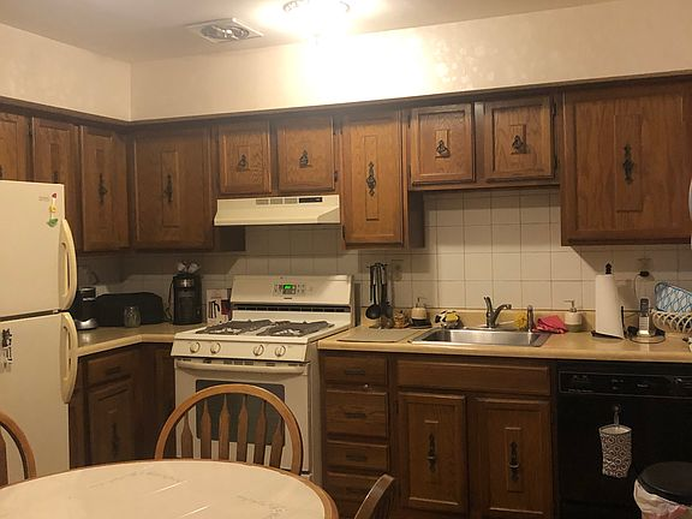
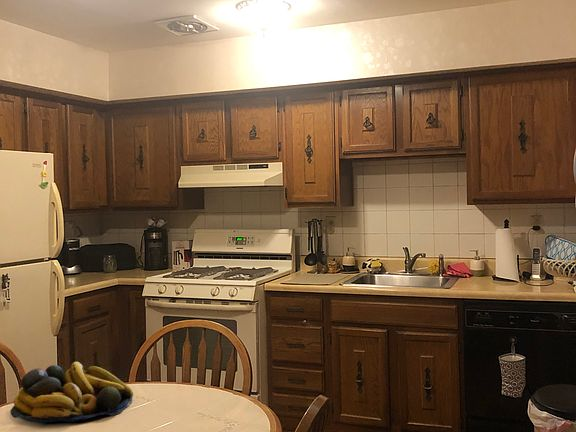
+ fruit bowl (71, 385)
